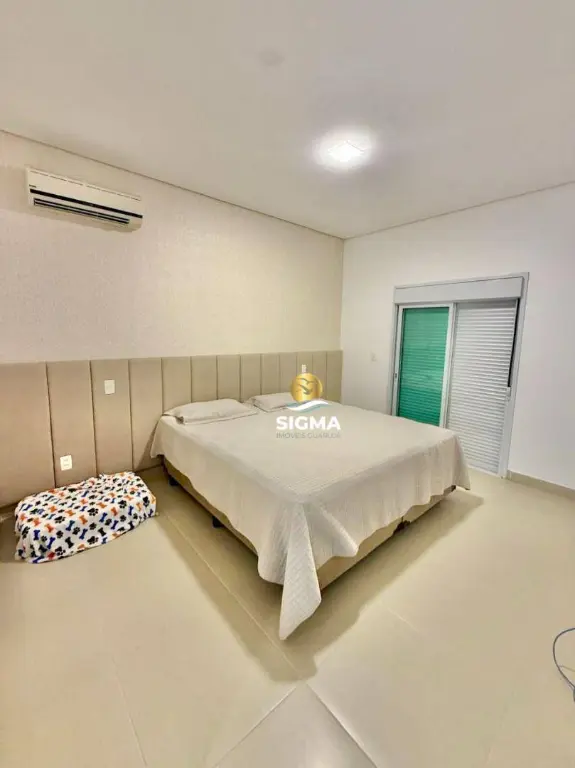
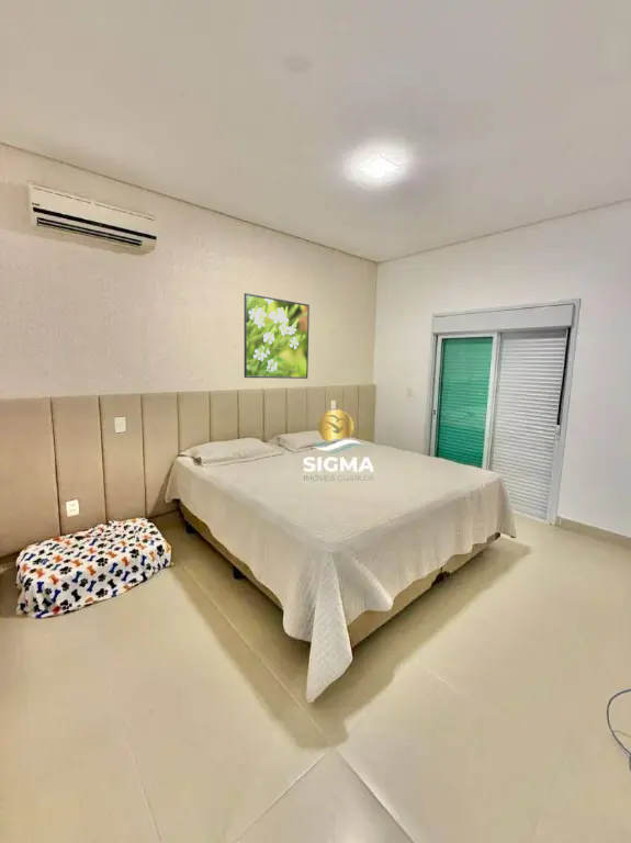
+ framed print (278, 339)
